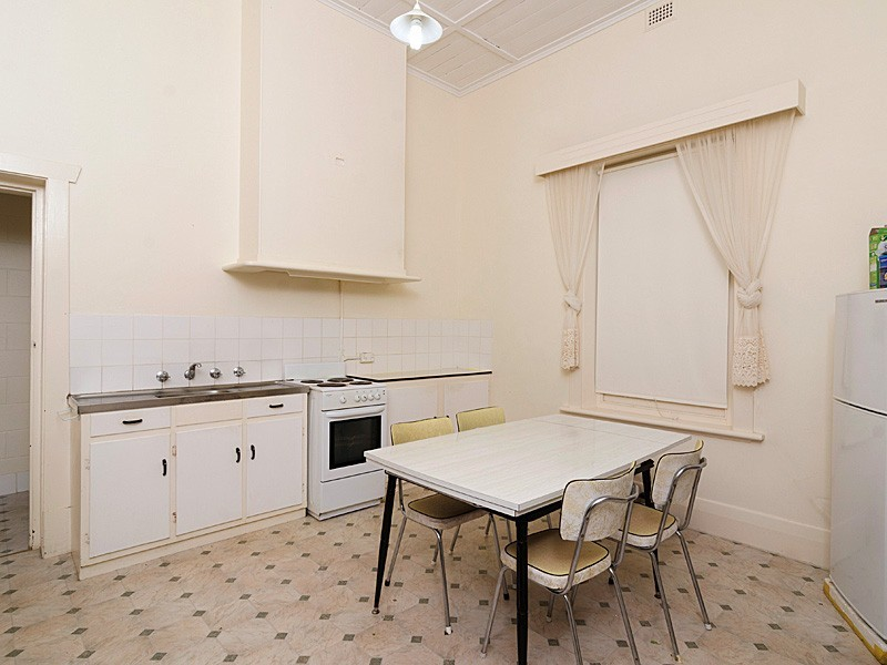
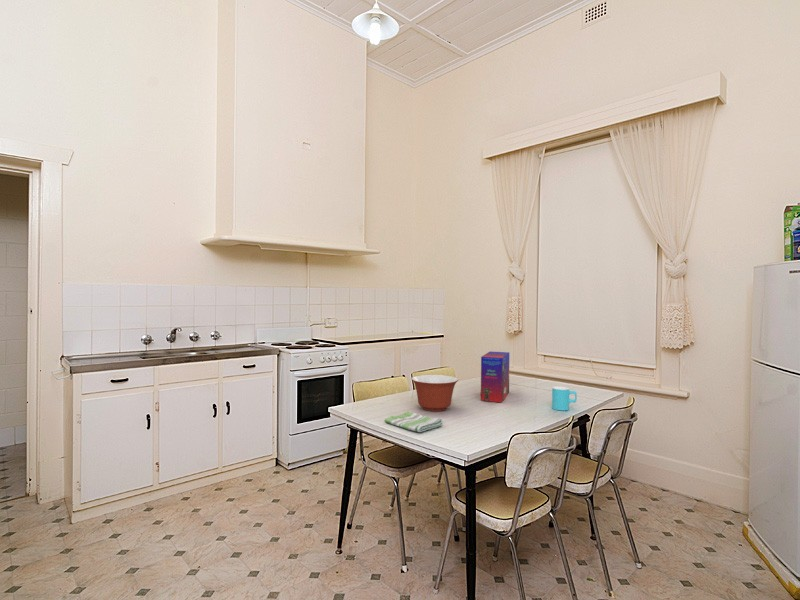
+ cereal box (495, 375)
+ dish towel (413, 420)
+ mixing bowl (434, 393)
+ cup (563, 398)
